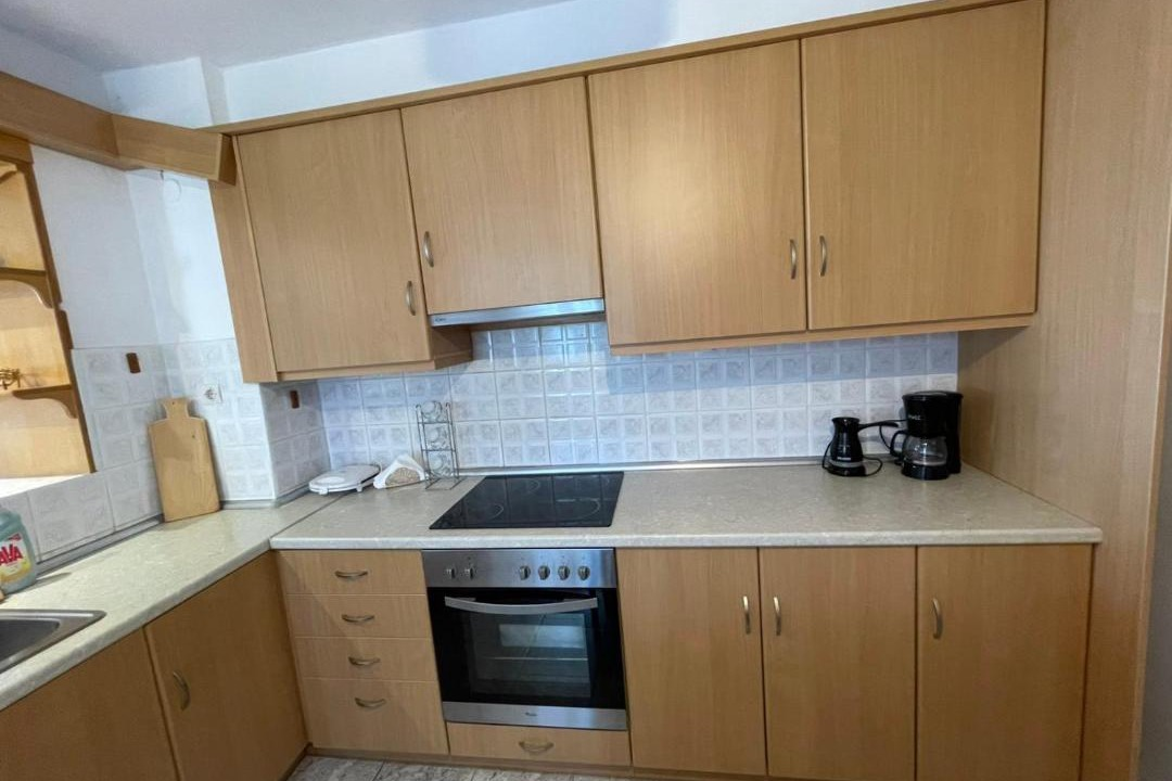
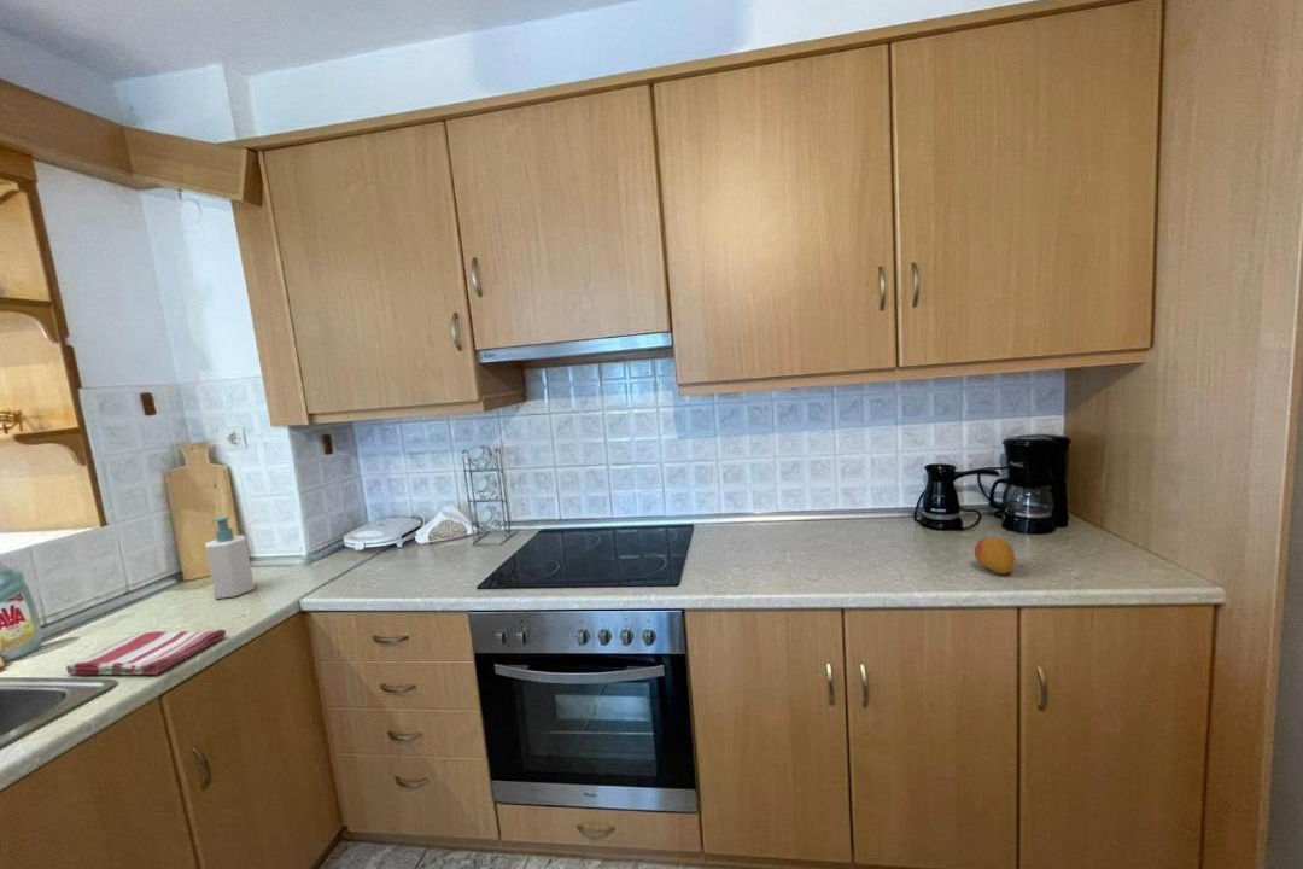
+ dish towel (148, 649)
+ fruit (995, 554)
+ soap bottle (228, 555)
